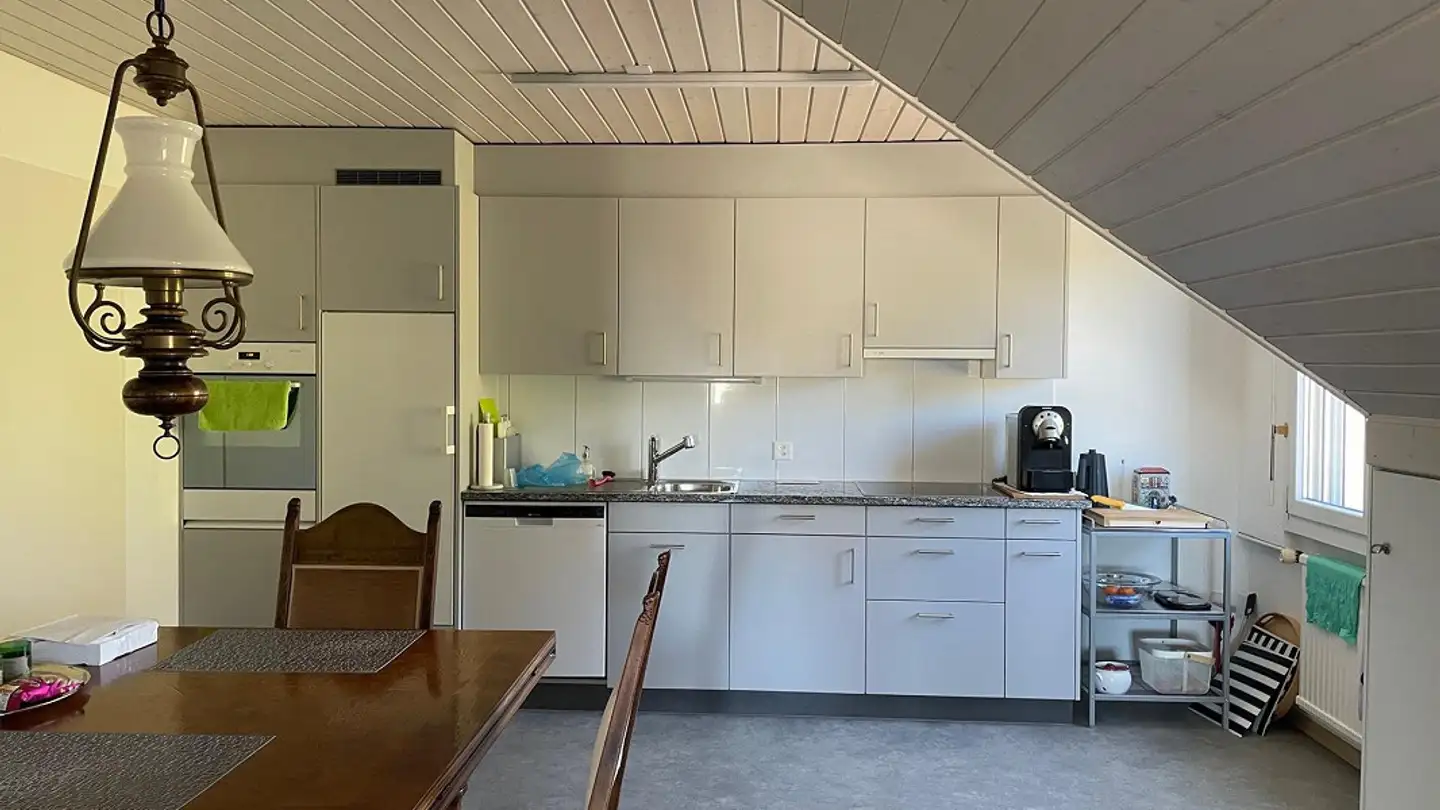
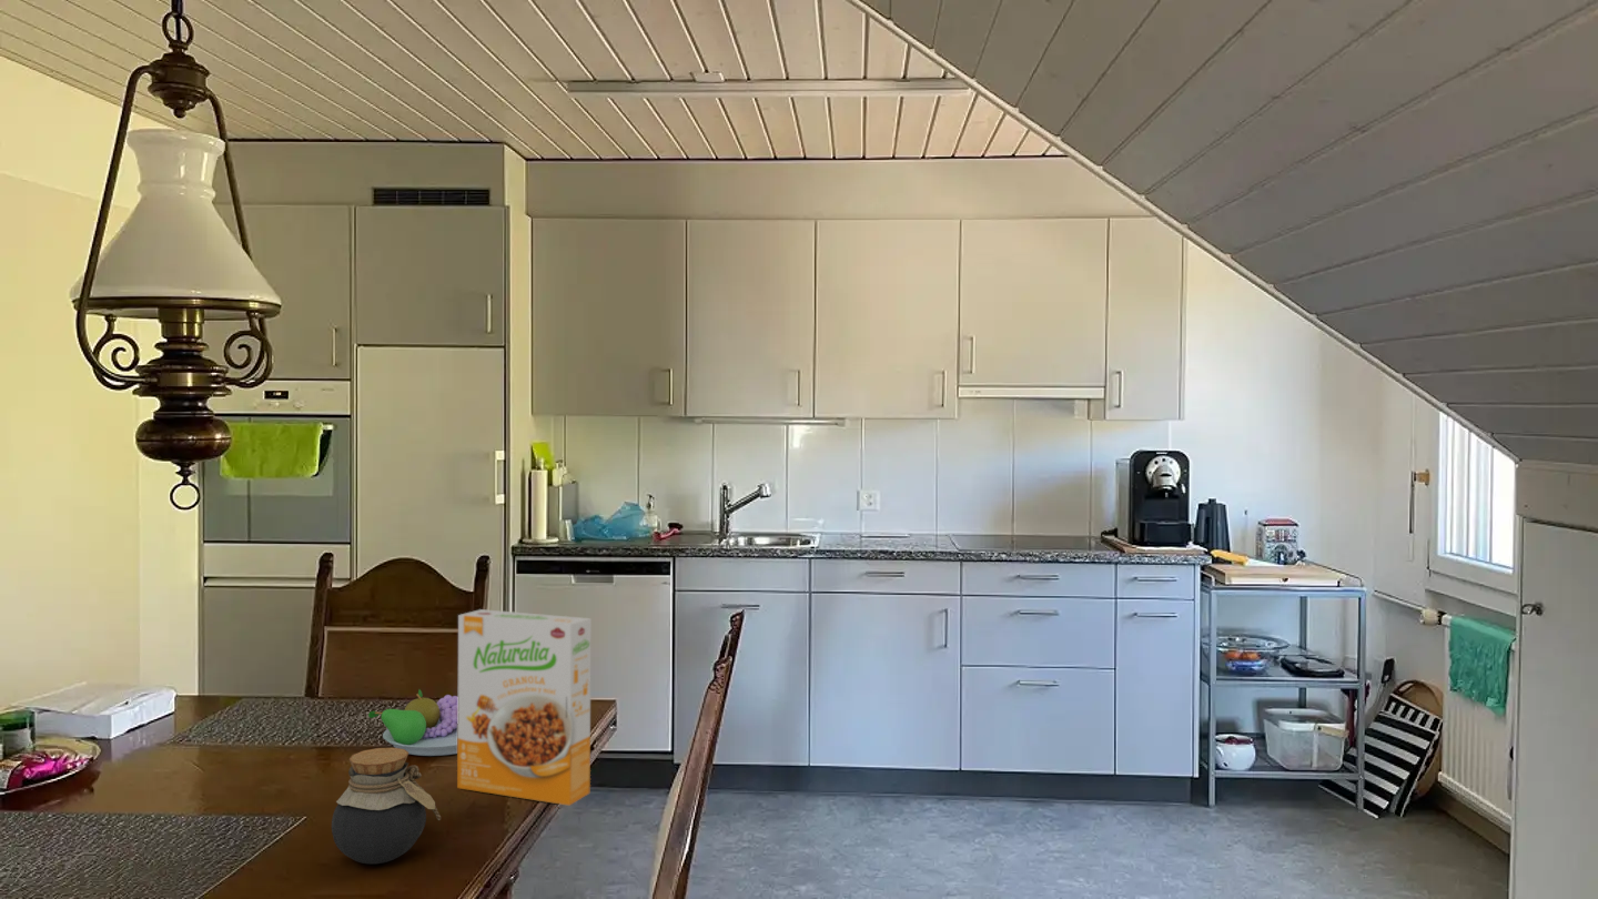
+ jar (384, 807)
+ cereal box (524, 704)
+ fruit bowl (439, 718)
